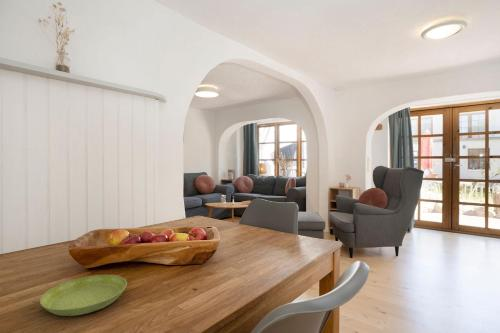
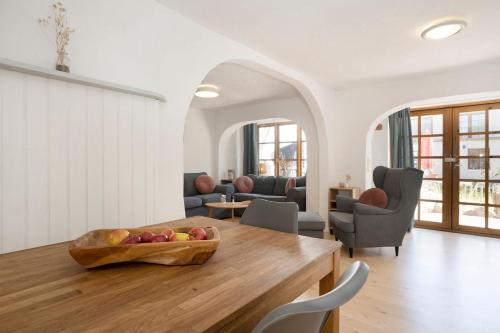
- saucer (86, 295)
